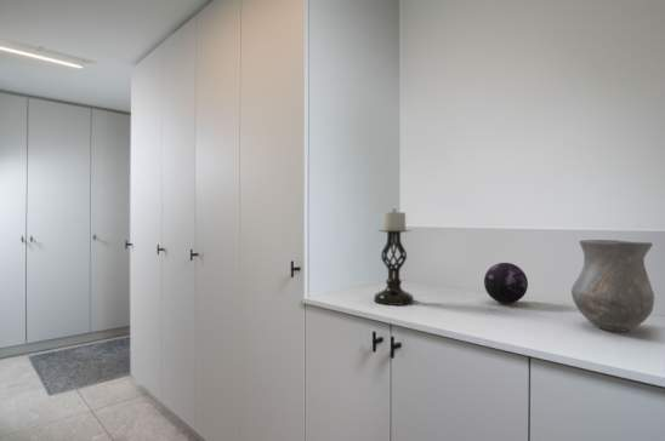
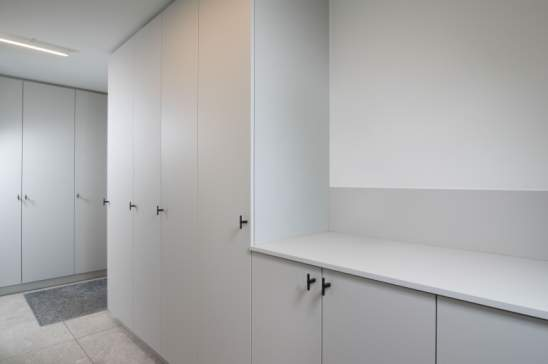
- vase (610, 284)
- candle holder (393, 254)
- decorative orb (505, 282)
